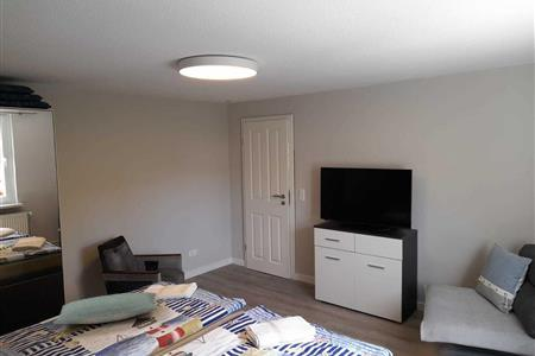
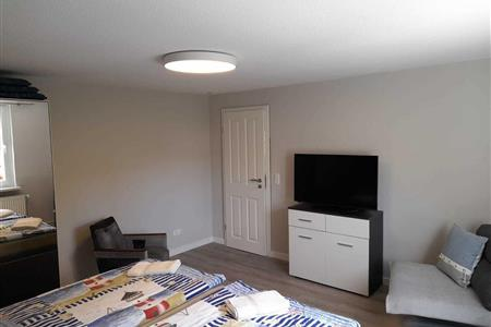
- pillow (109, 307)
